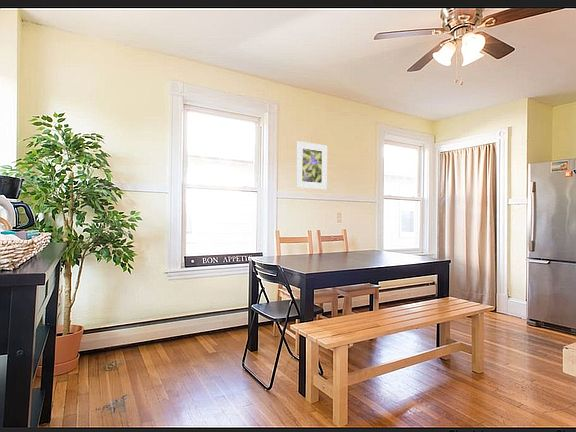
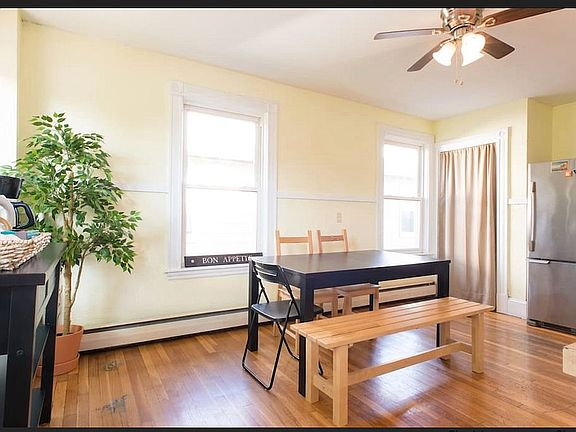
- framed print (311, 165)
